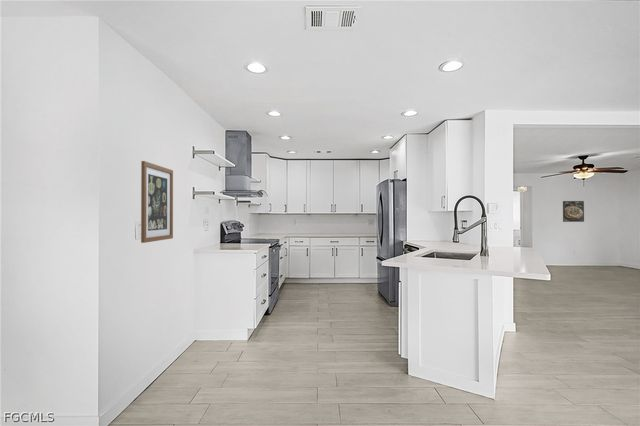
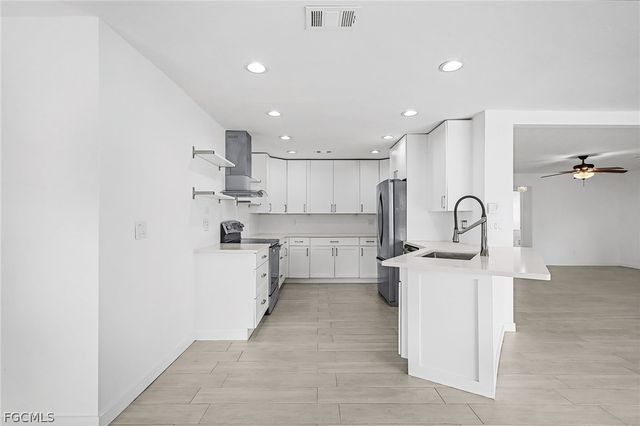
- wall art (158, 203)
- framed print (573, 211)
